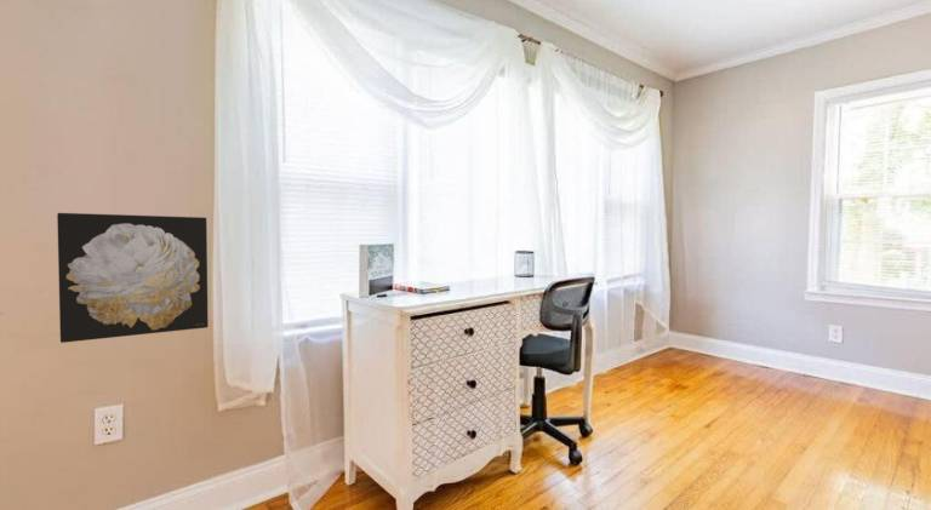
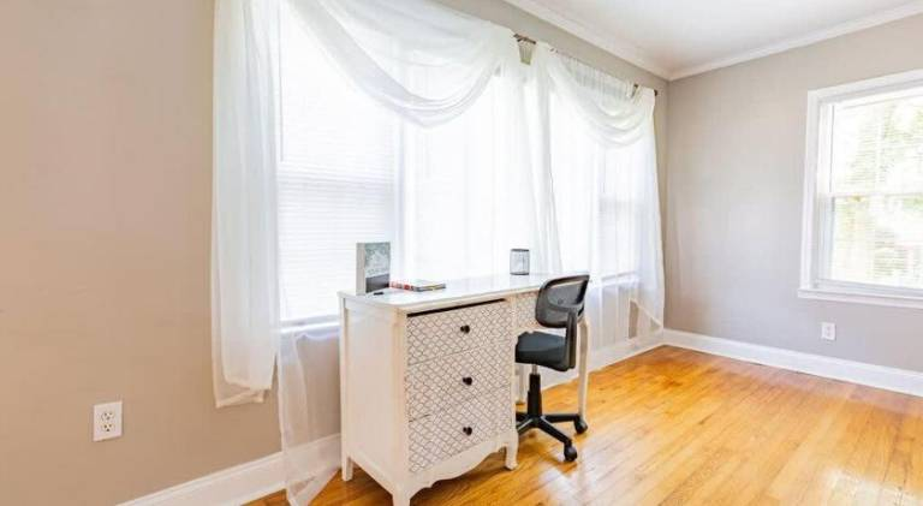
- wall art (138, 274)
